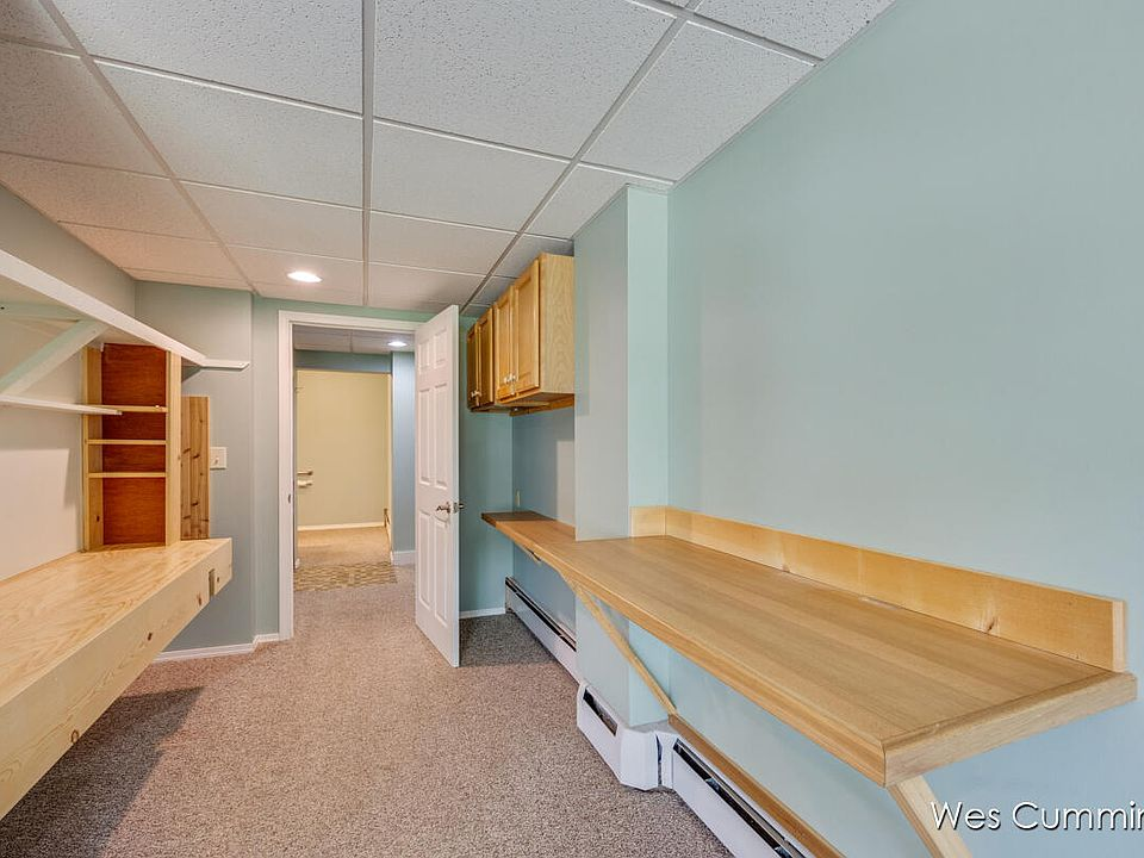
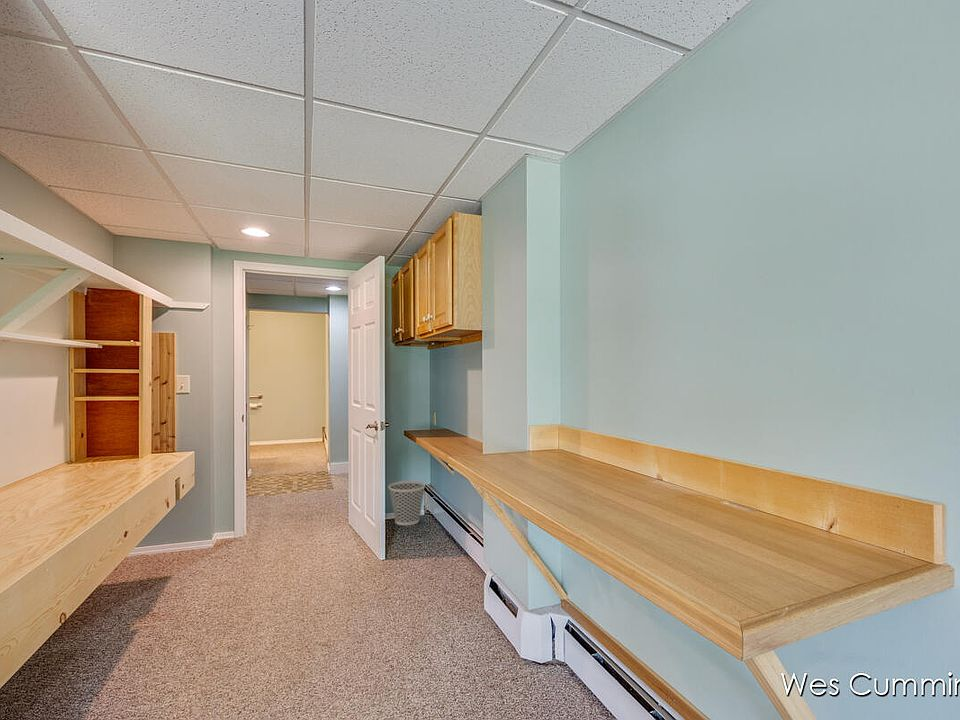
+ wastebasket (407, 503)
